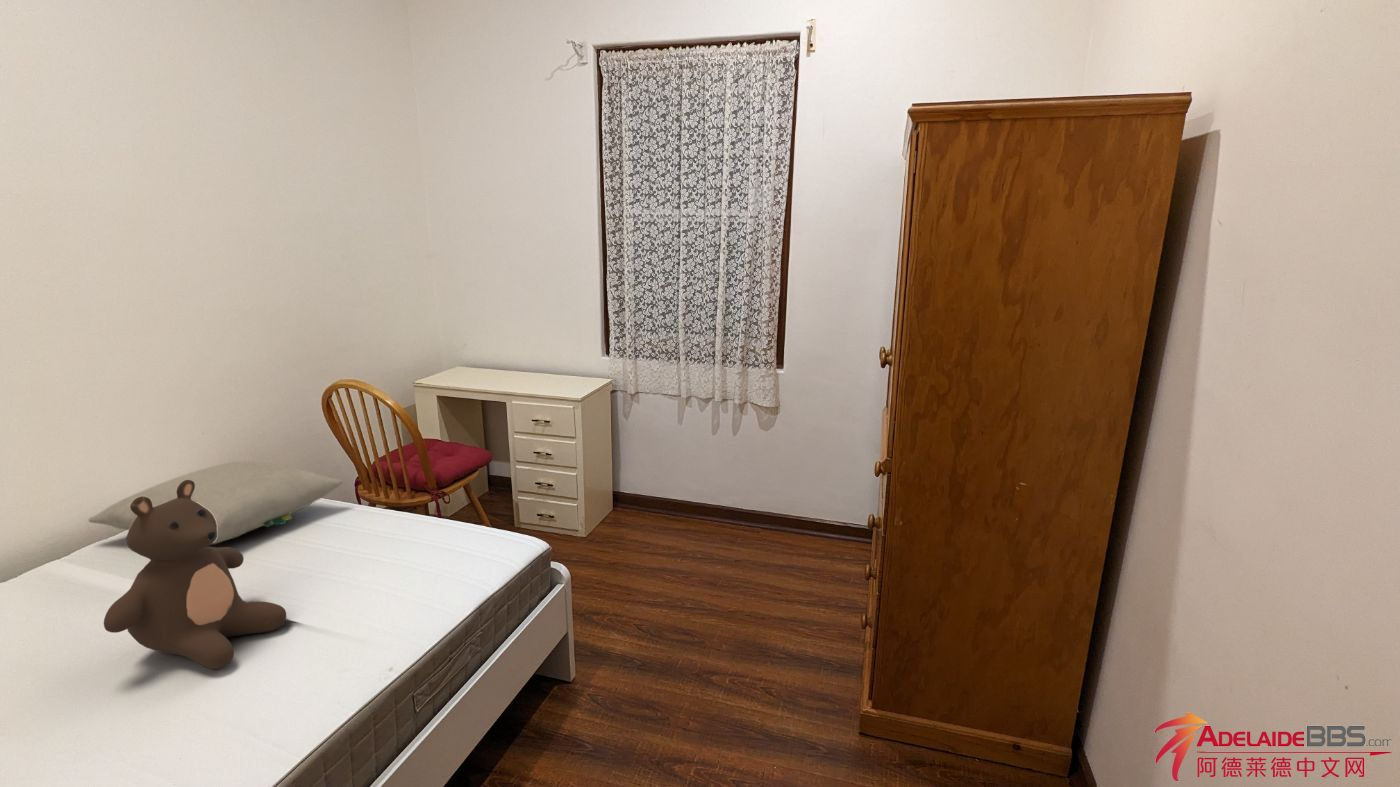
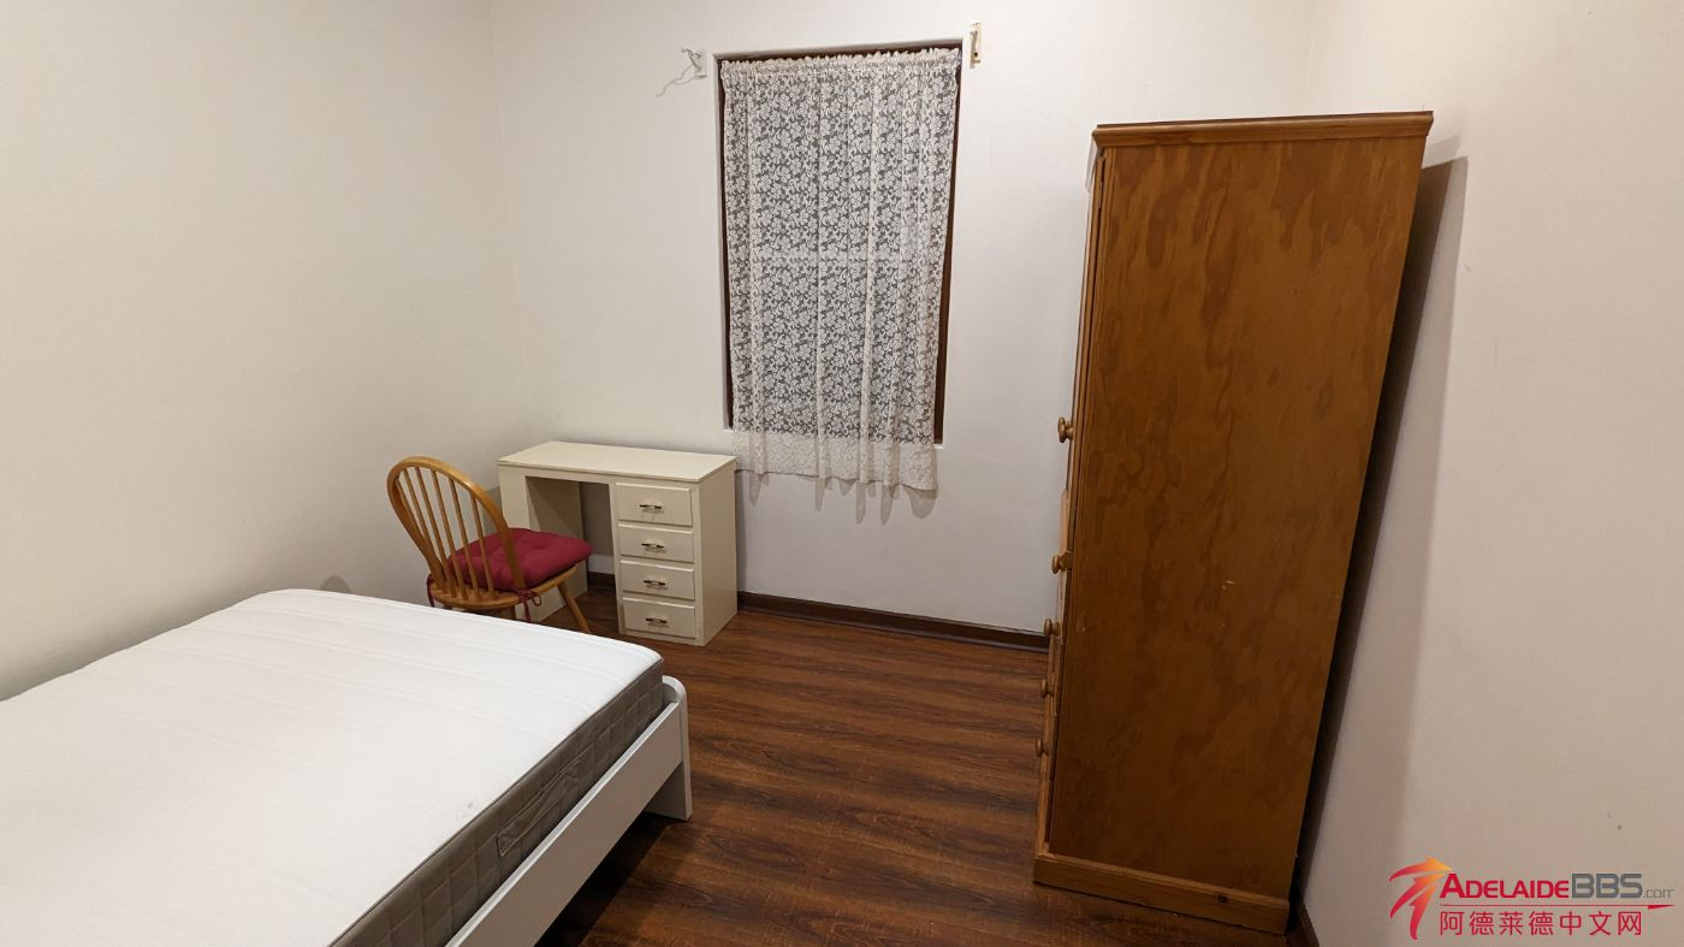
- pillow (224, 499)
- teddy bear (199, 569)
